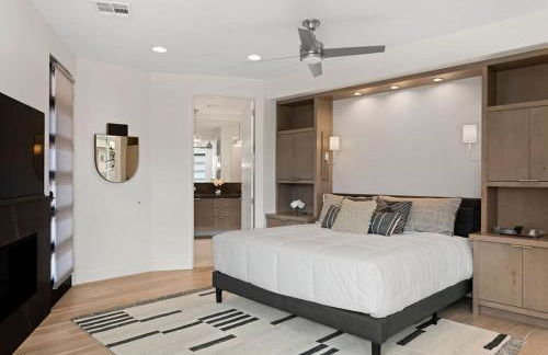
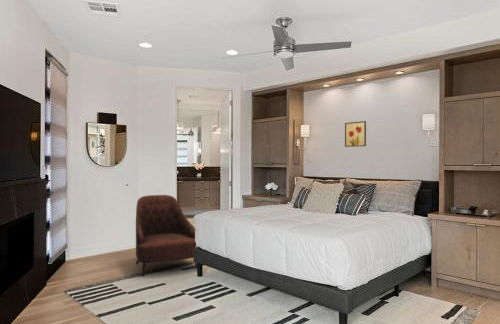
+ armchair (163, 231)
+ wall art (355, 134)
